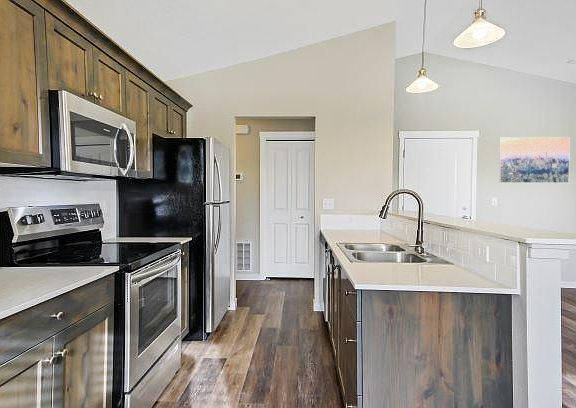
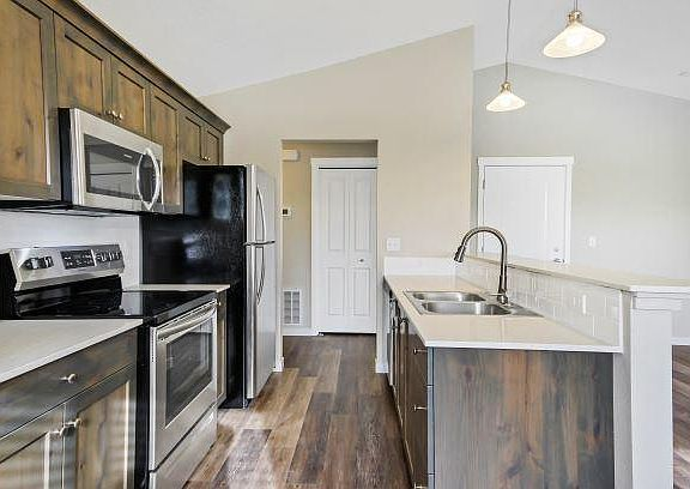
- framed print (534, 160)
